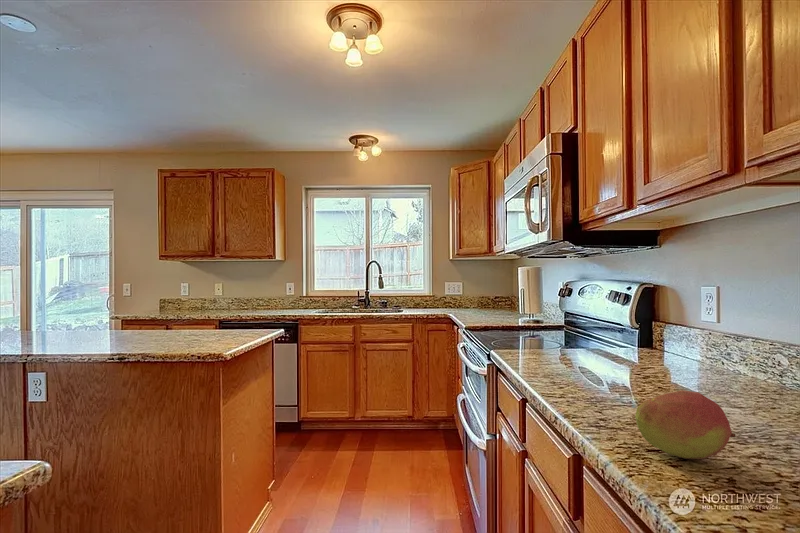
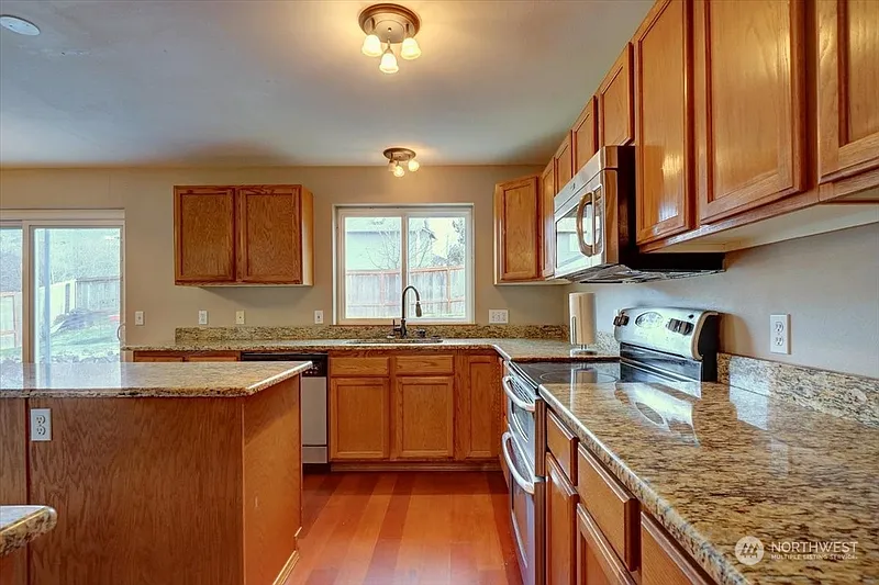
- fruit (682, 424)
